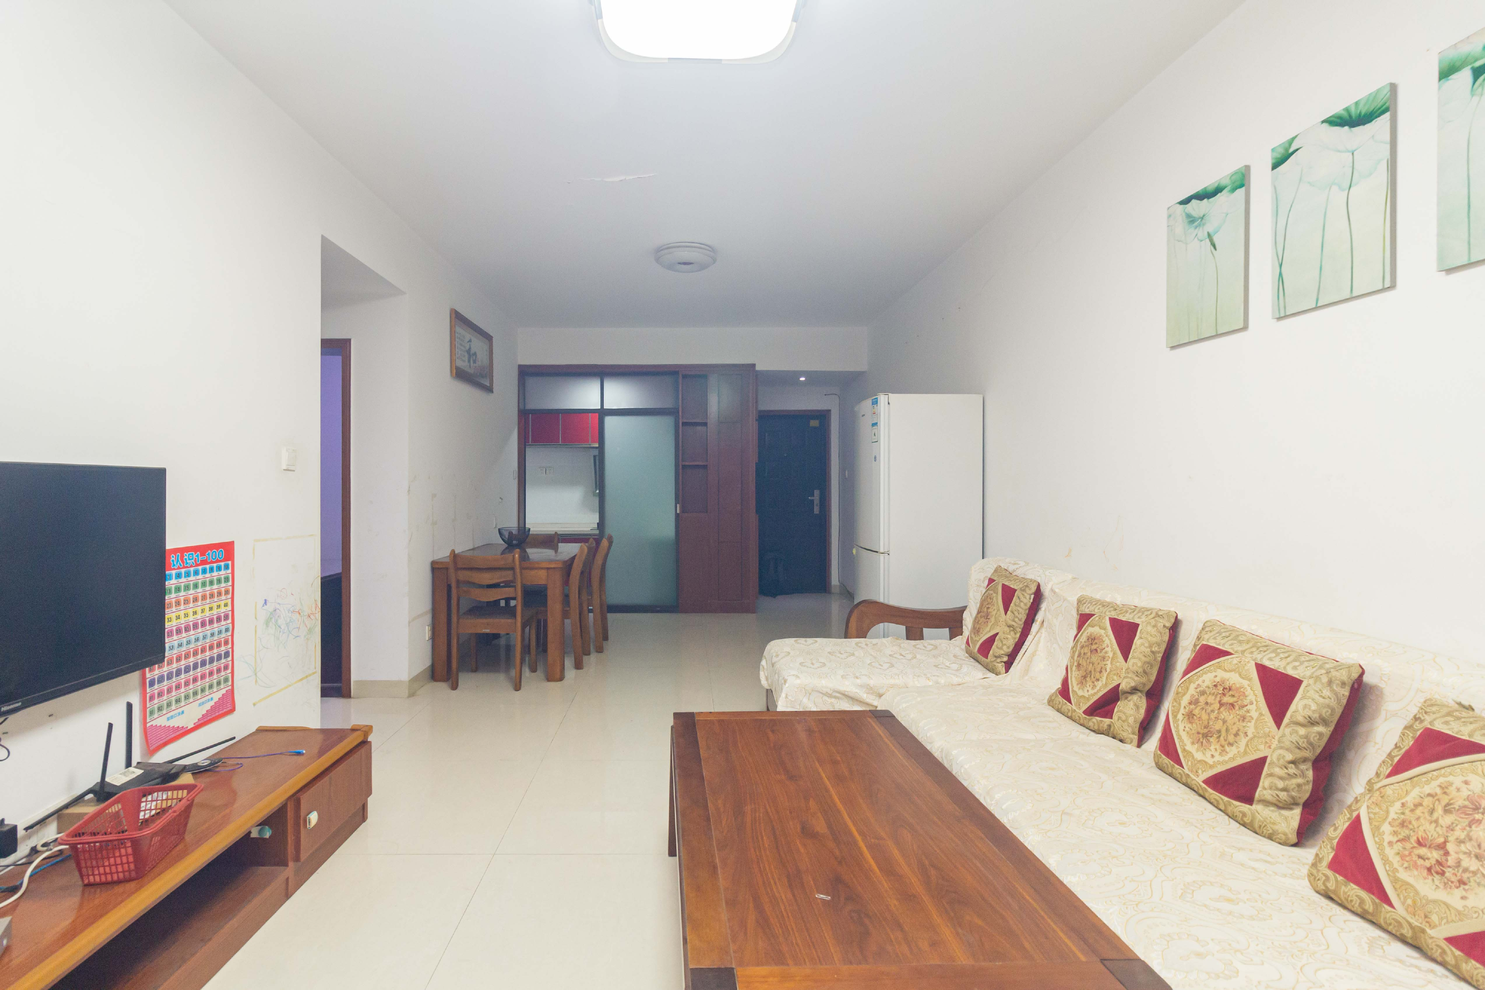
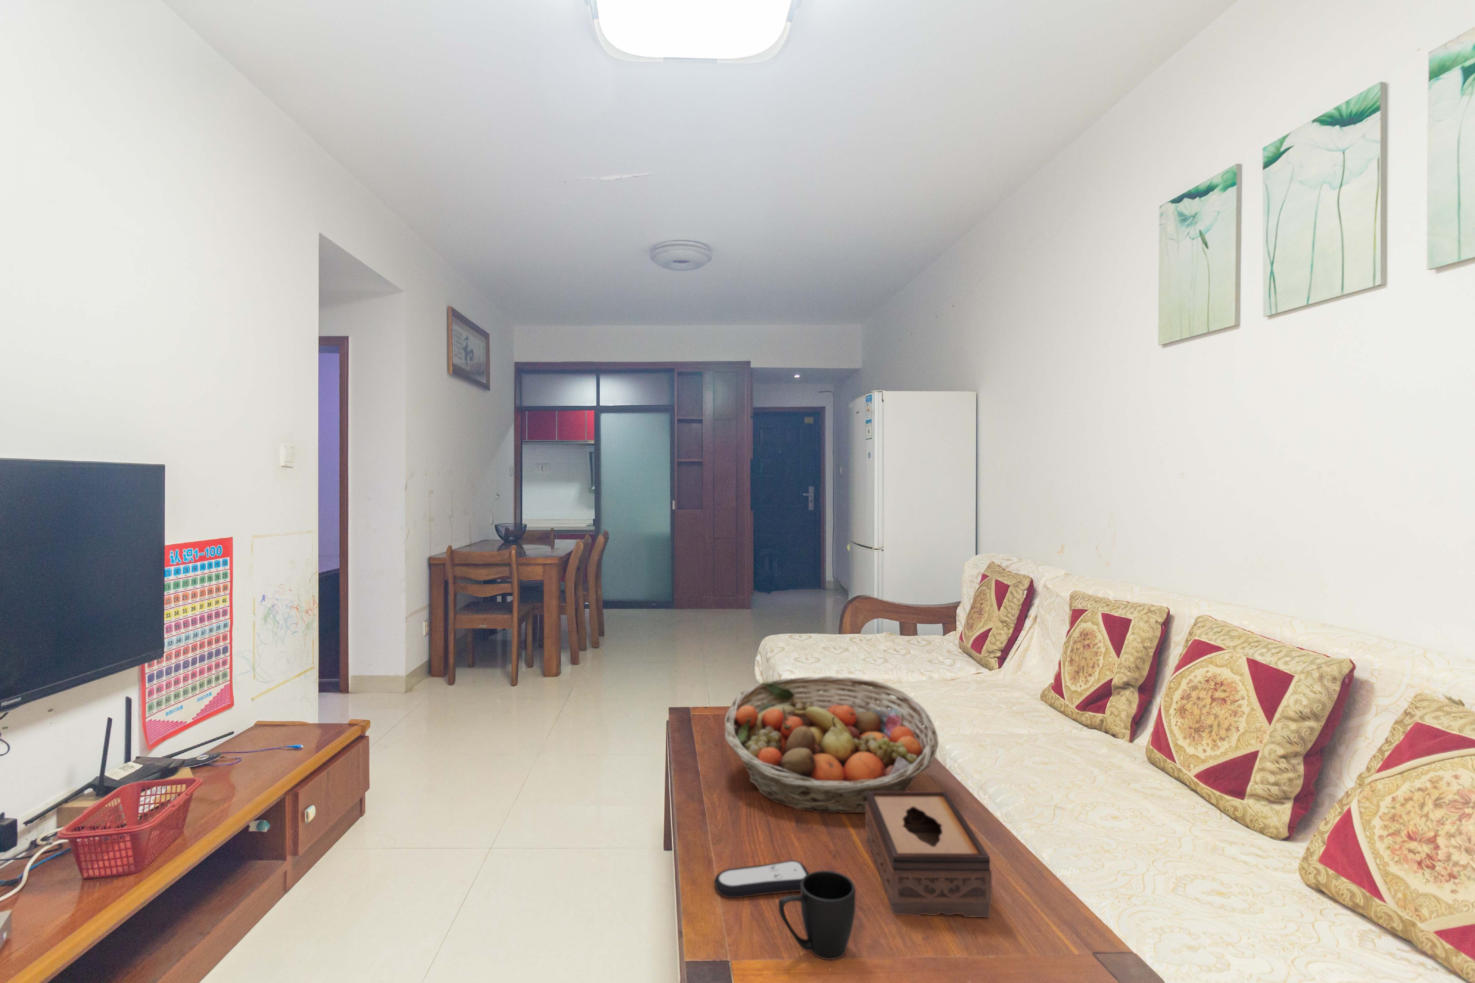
+ fruit basket (829, 741)
+ mug (817, 918)
+ tissue box (922, 848)
+ remote control (763, 879)
